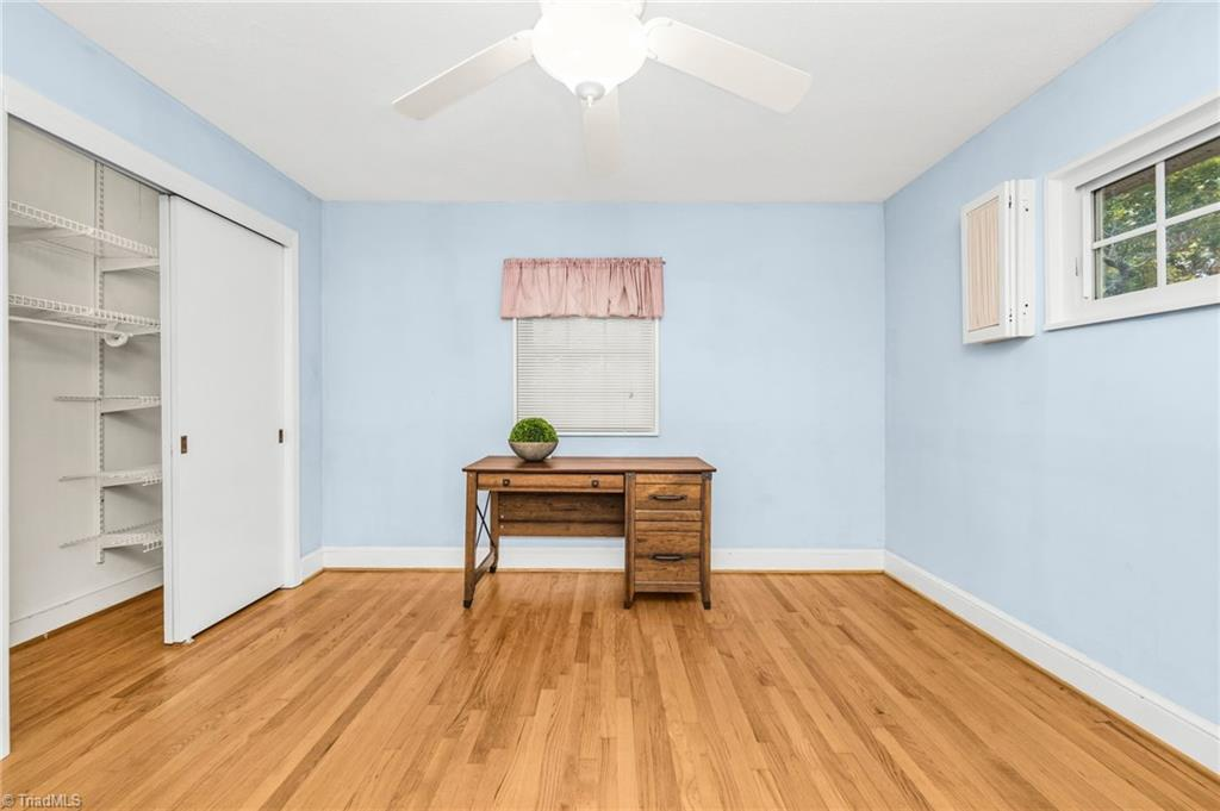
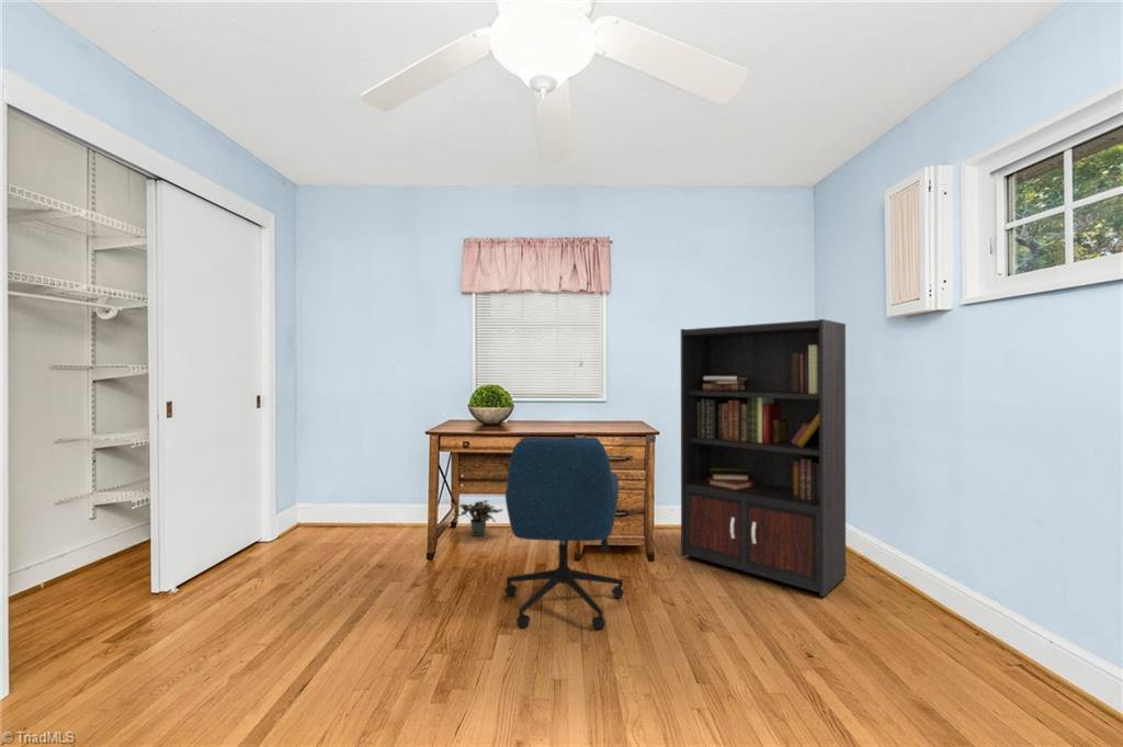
+ office chair (563, 518)
+ bookcase (790, 448)
+ potted plant (478, 518)
